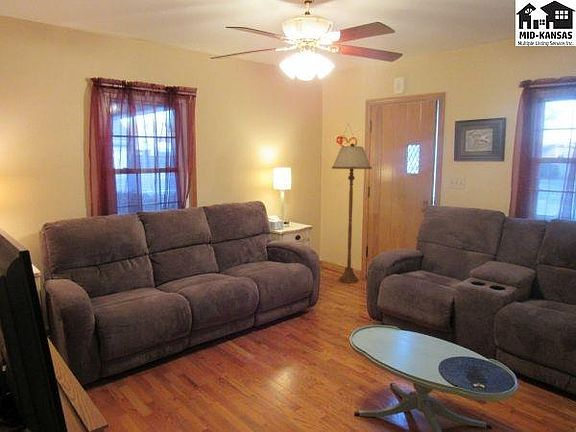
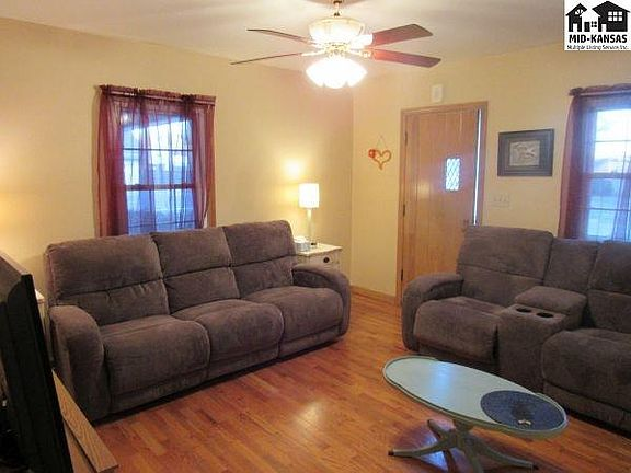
- floor lamp (350, 213)
